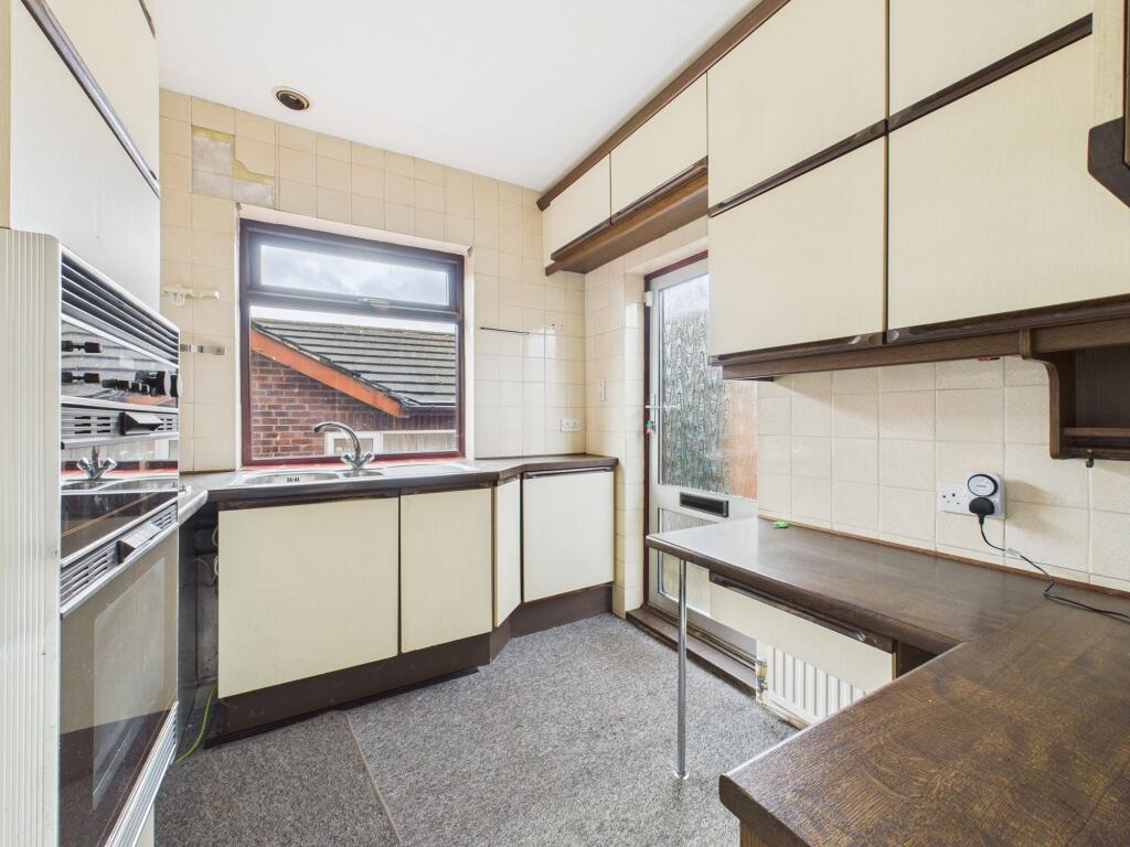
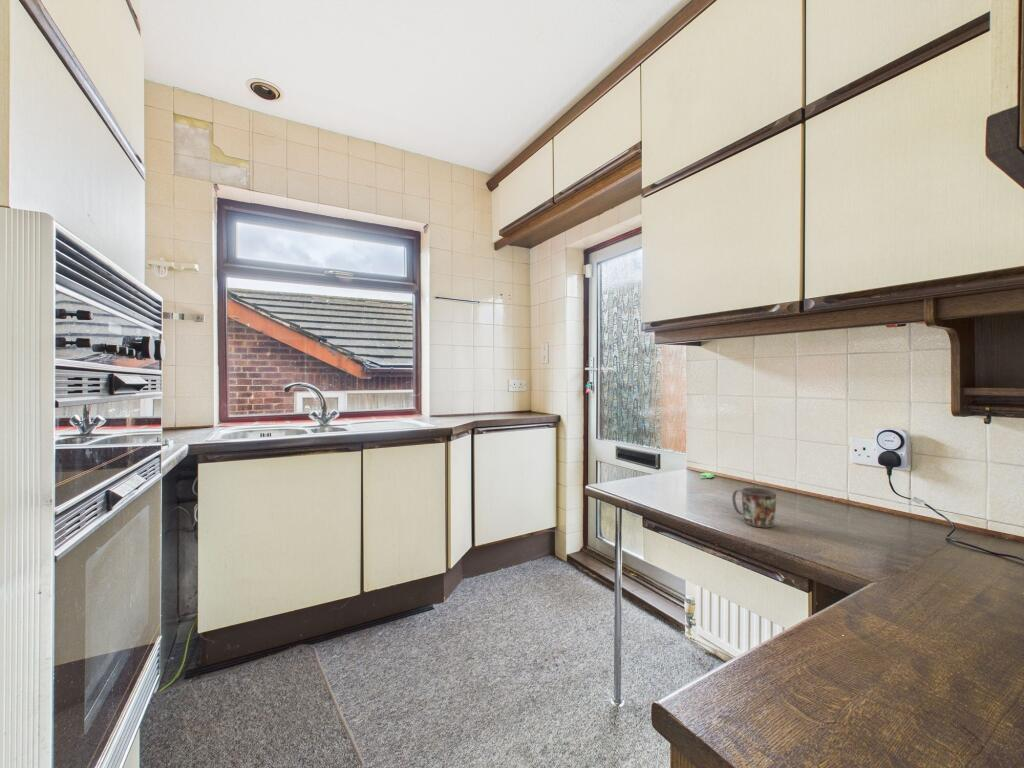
+ mug (752, 505)
